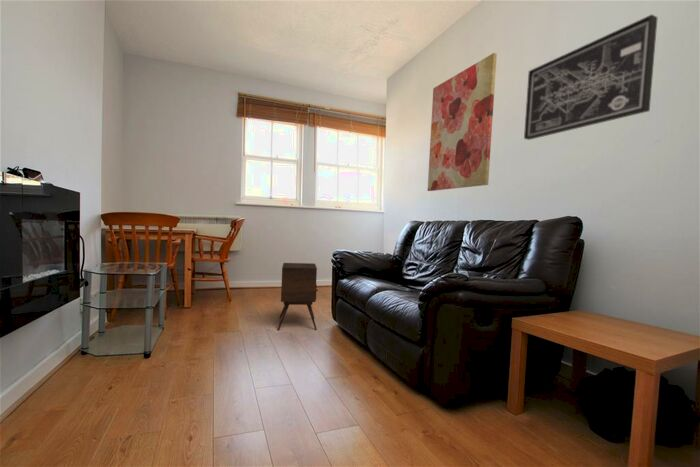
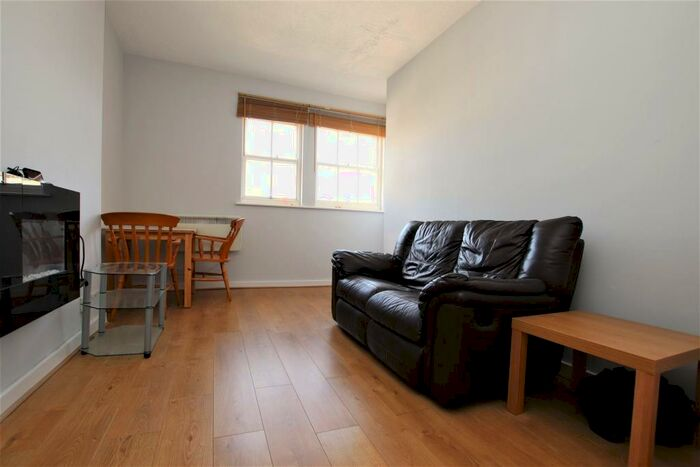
- side table (298, 294)
- wall art (579, 88)
- wall art (457, 131)
